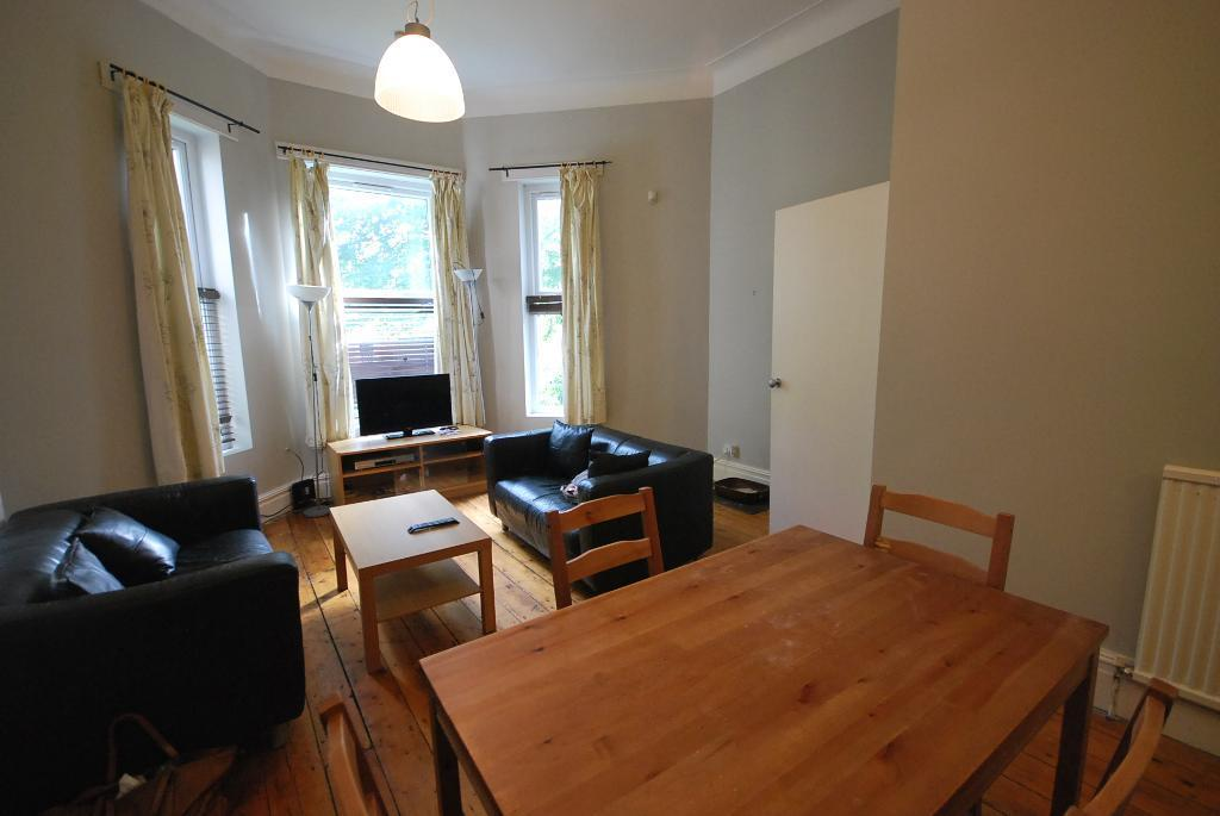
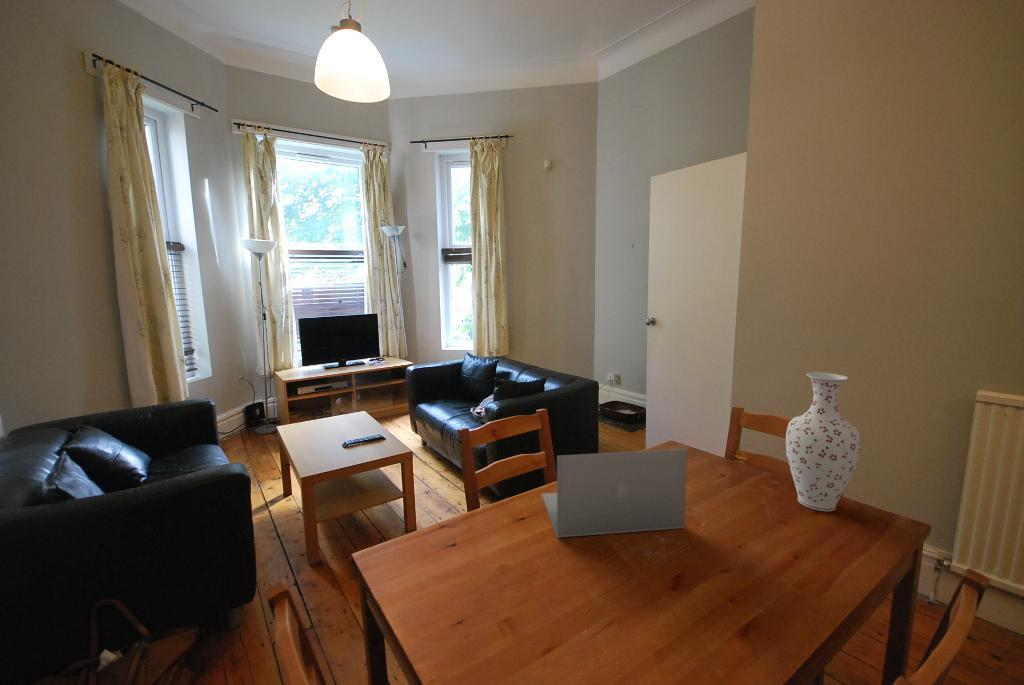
+ laptop (608, 474)
+ vase (821, 440)
